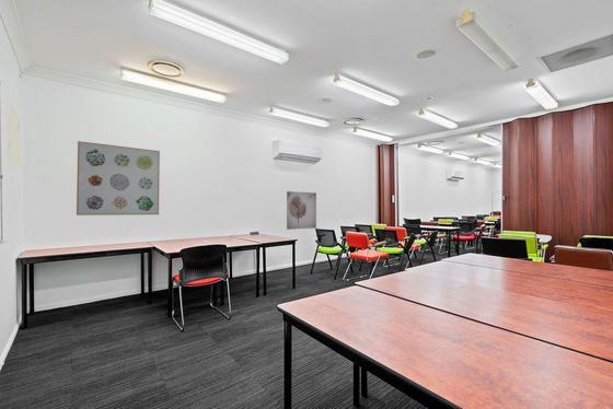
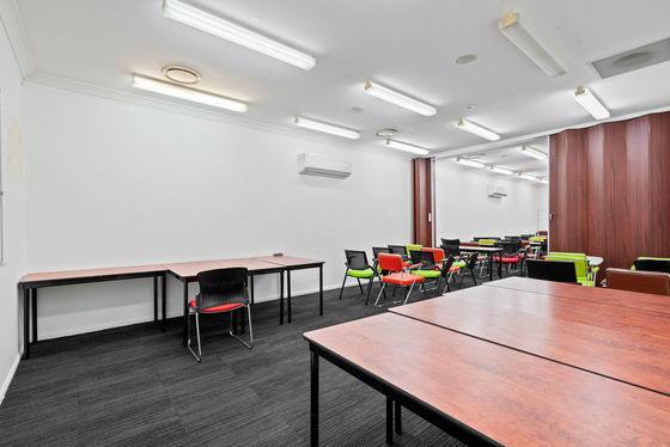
- wall art (120, 180)
- wall art (302, 210)
